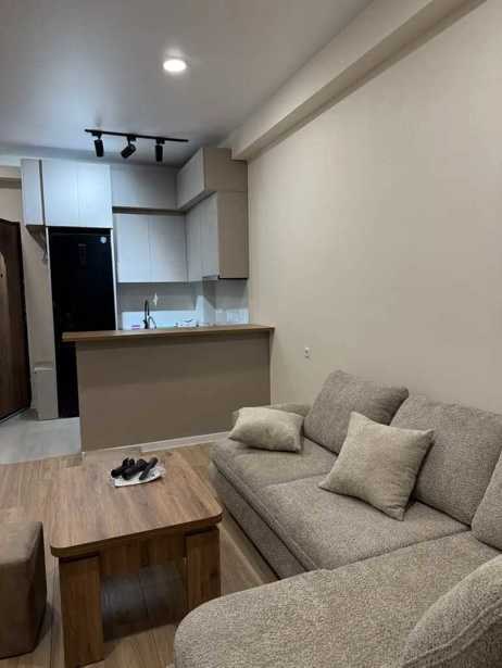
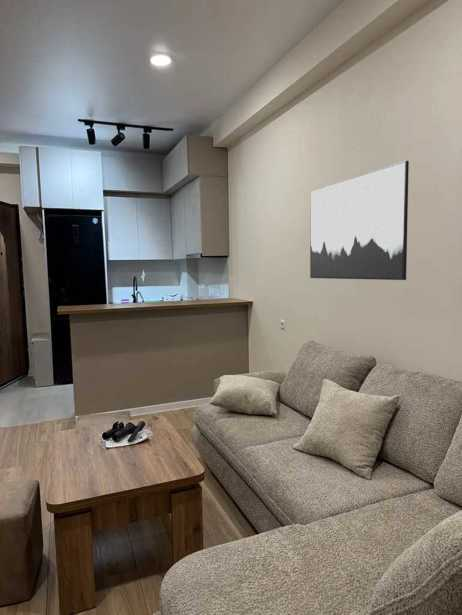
+ wall art (351, 229)
